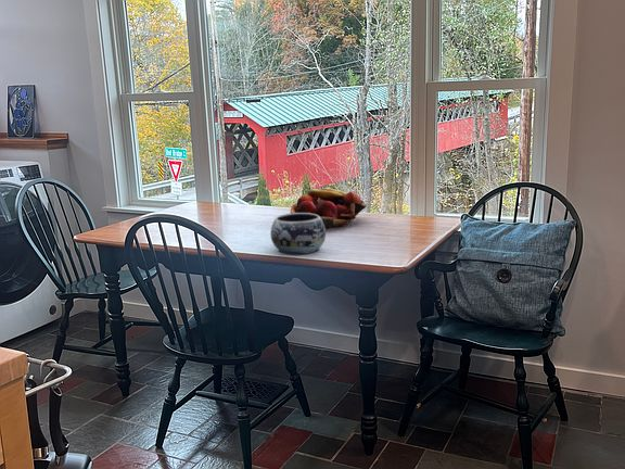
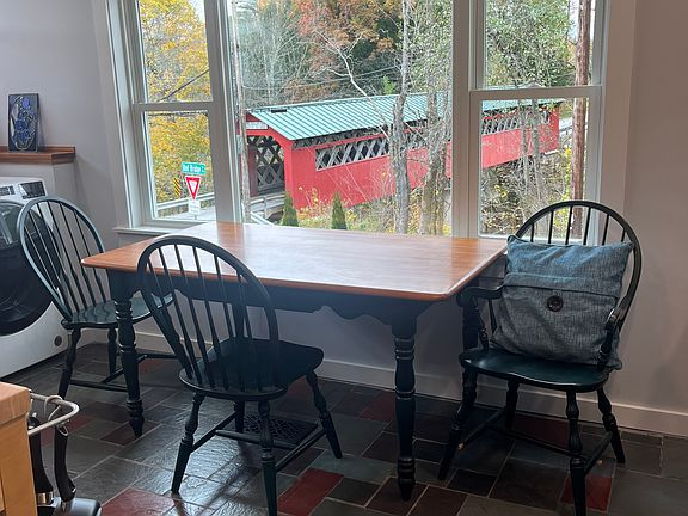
- decorative bowl (297, 232)
- fruit basket (327, 206)
